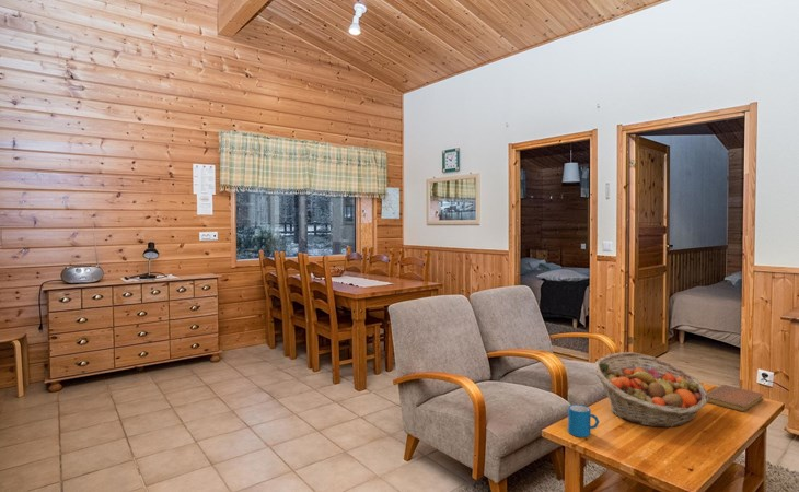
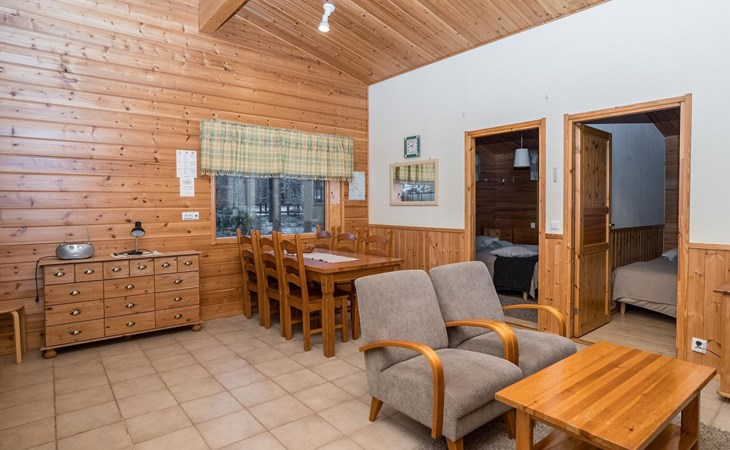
- notebook (732, 397)
- mug (583, 422)
- fruit basket (648, 387)
